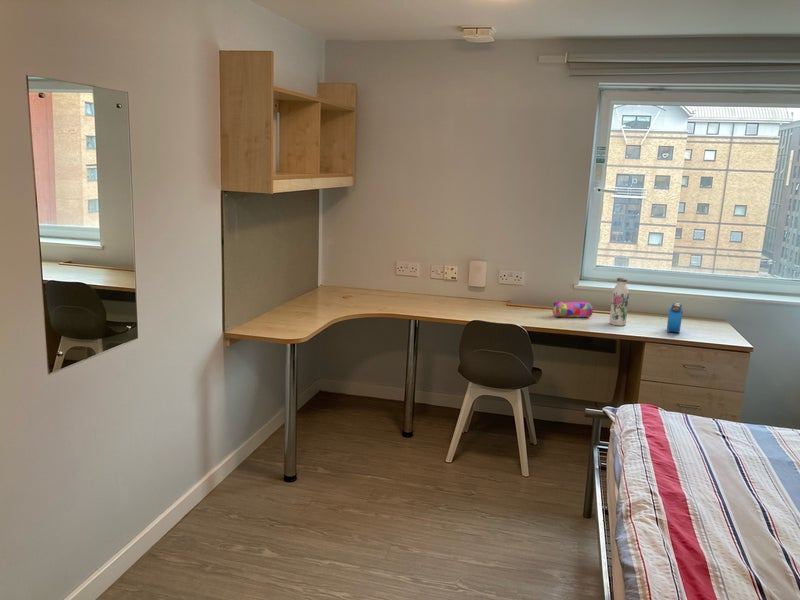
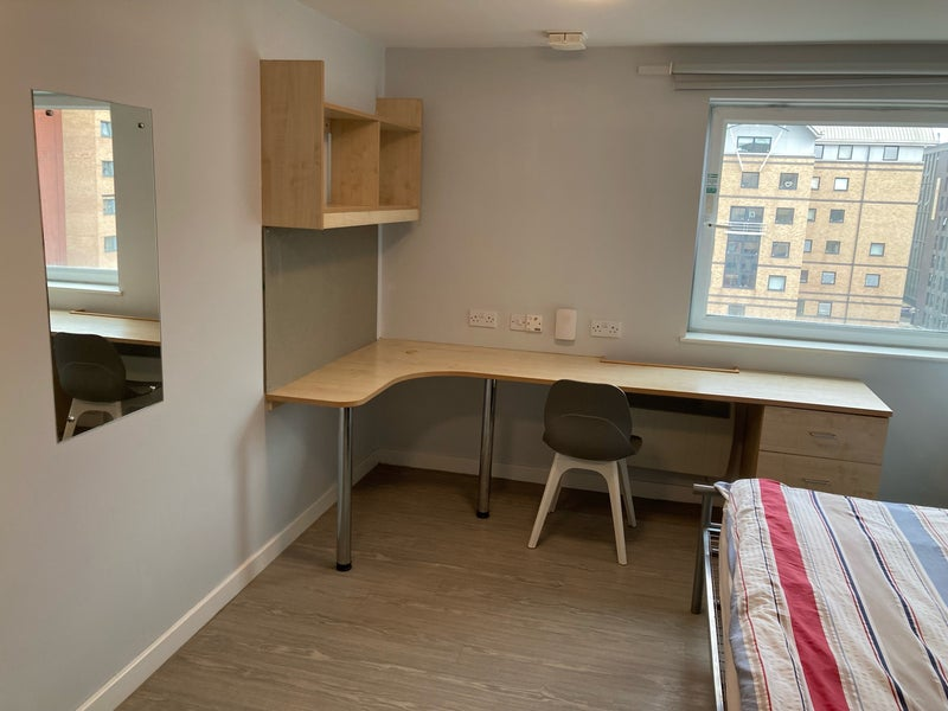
- pencil case (572, 309)
- alarm clock (675, 318)
- water bottle (619, 301)
